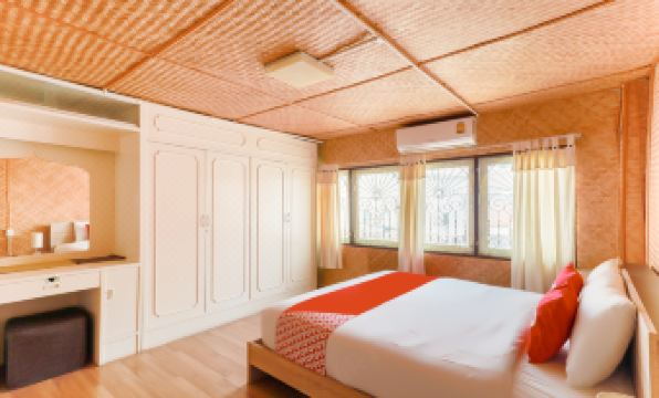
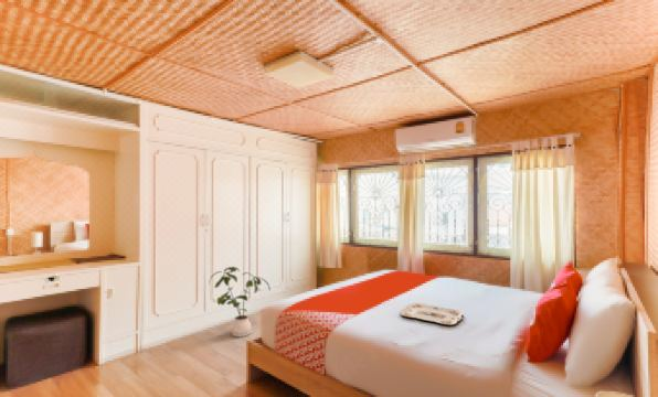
+ house plant (232, 299)
+ serving tray (431, 313)
